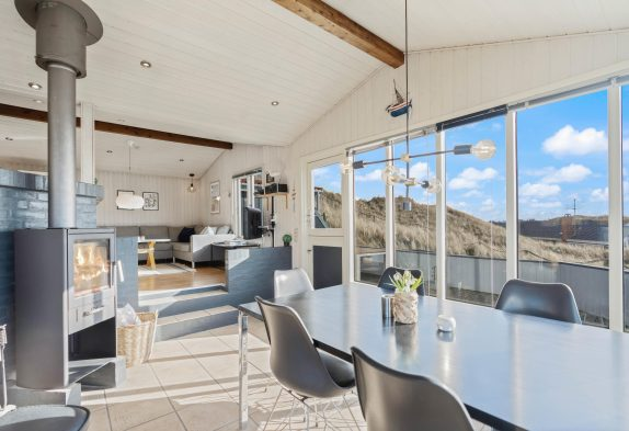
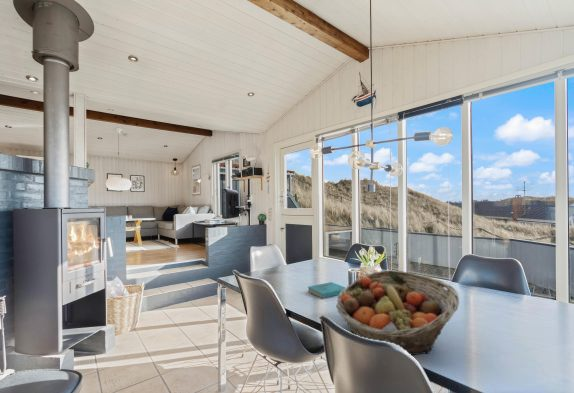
+ book (327, 289)
+ fruit basket (392, 306)
